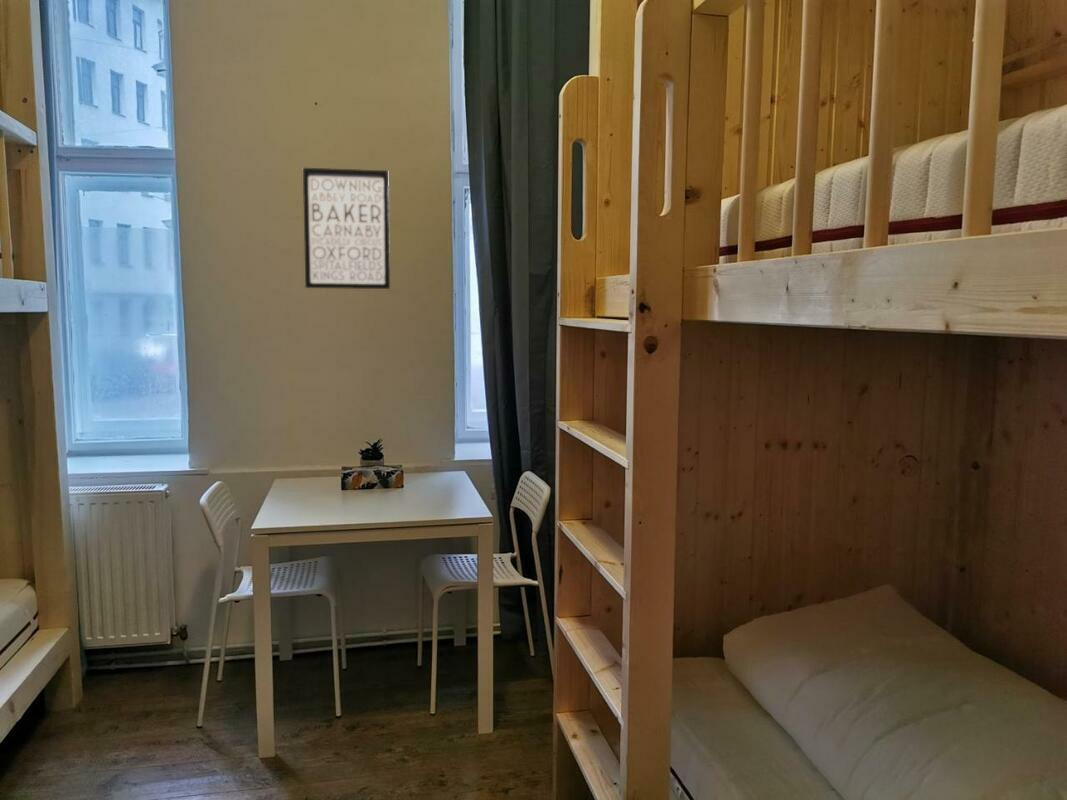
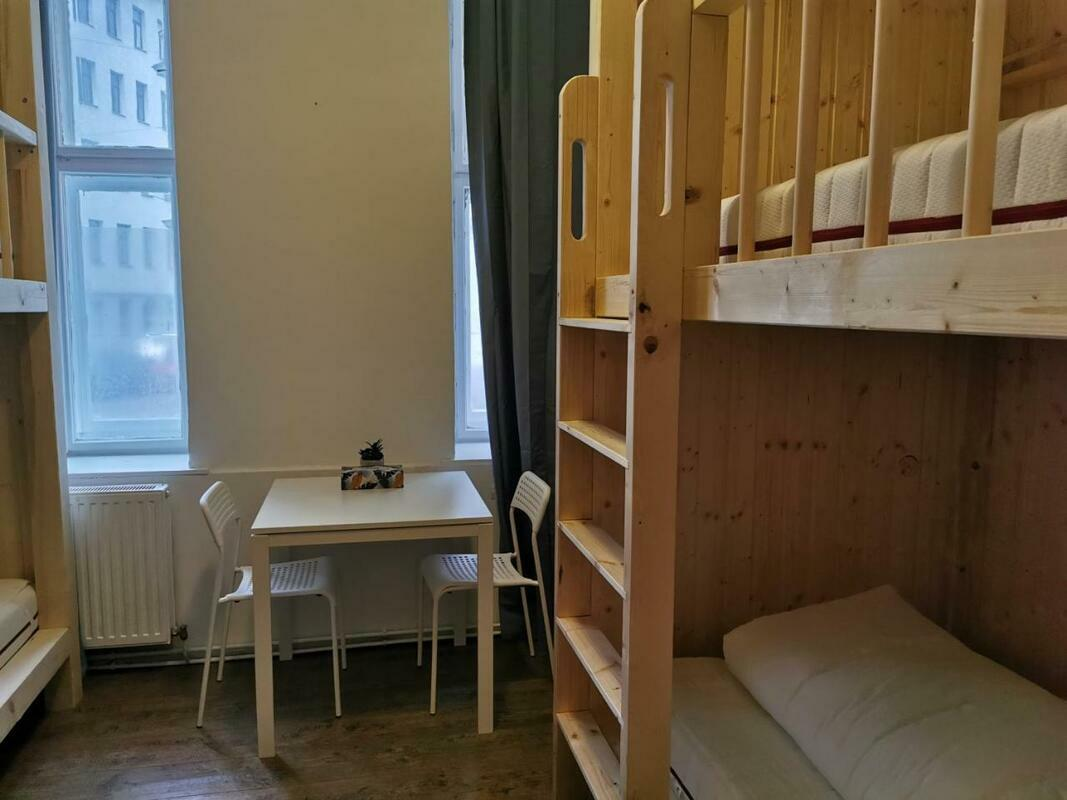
- wall art (347, 229)
